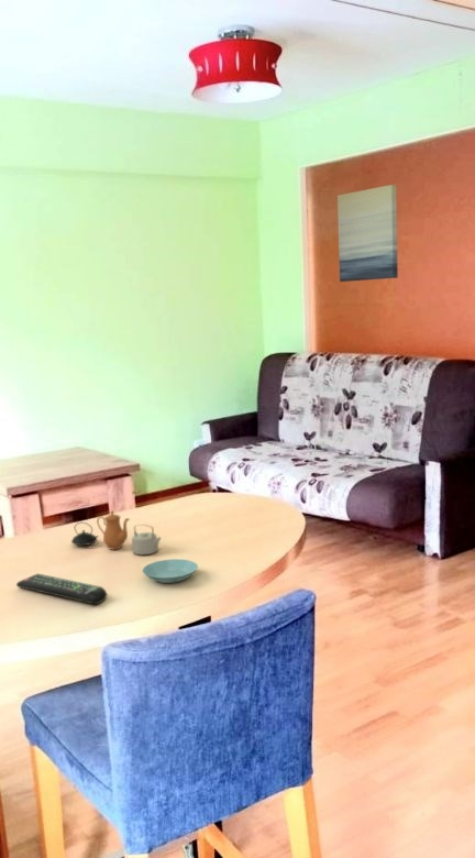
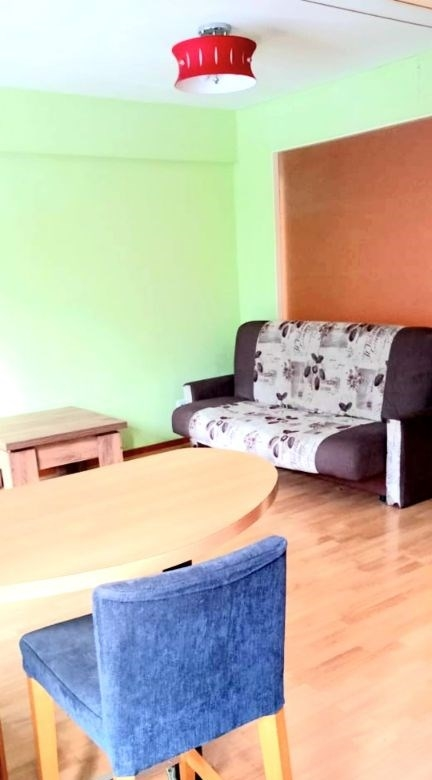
- remote control (59, 588)
- wall art (366, 235)
- saucer (170, 572)
- teapot (115, 529)
